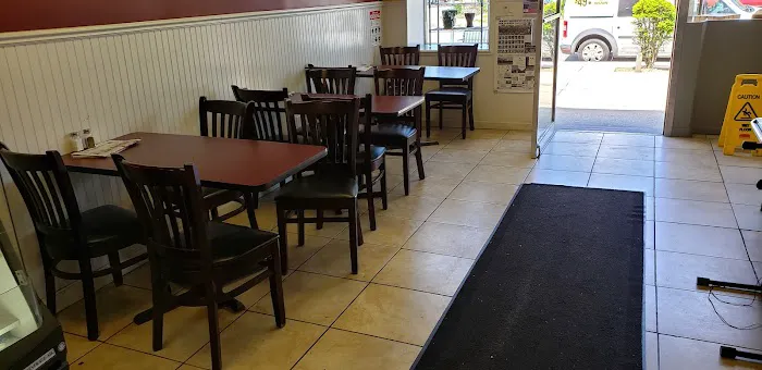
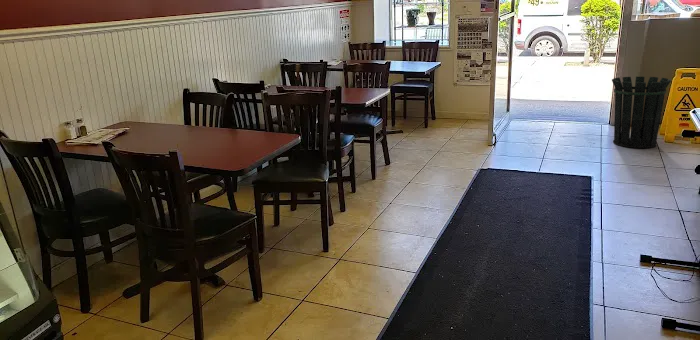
+ waste bin (637, 111)
